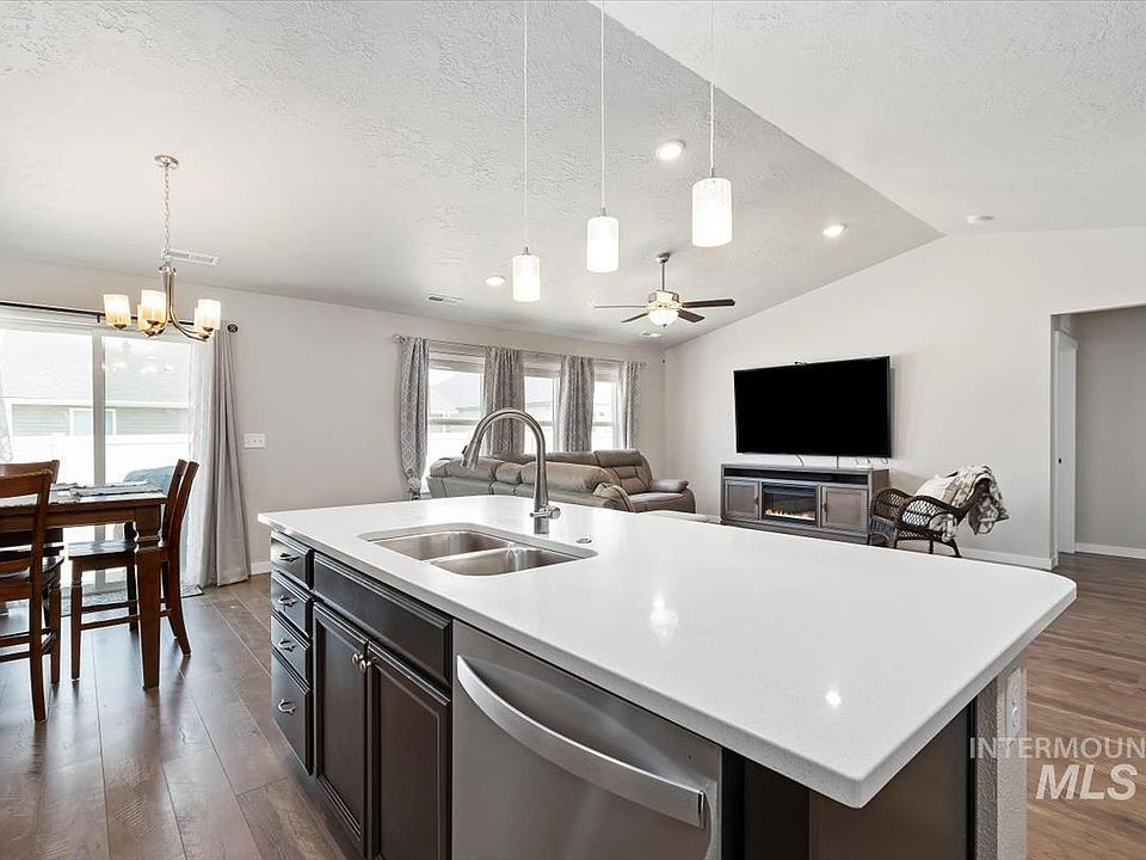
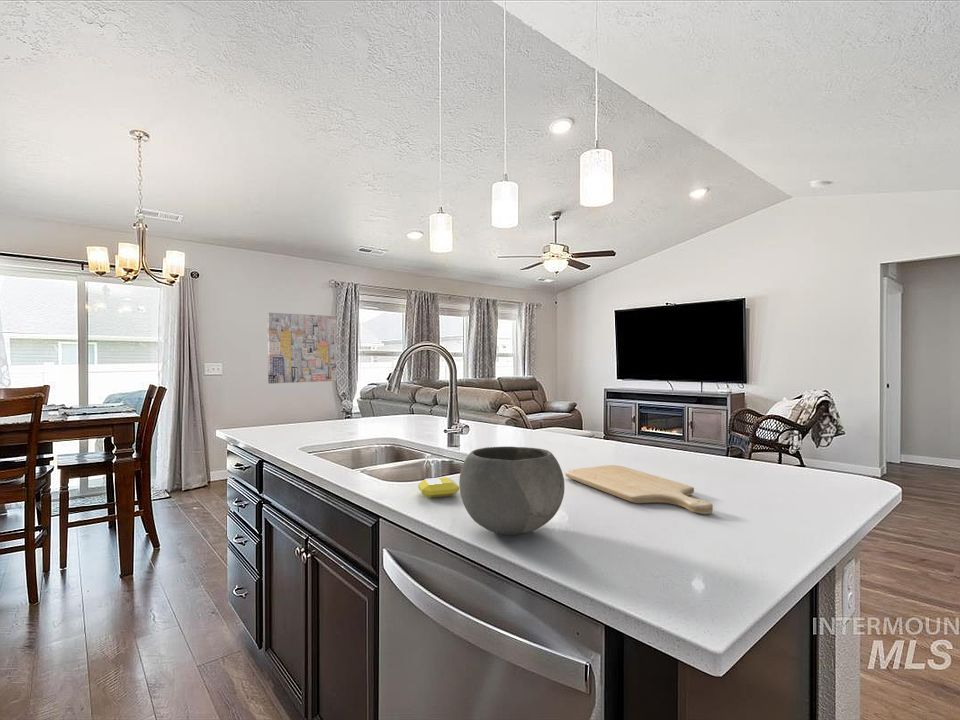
+ wall art (303, 348)
+ bowl (511, 490)
+ chopping board (641, 486)
+ soap bar (438, 487)
